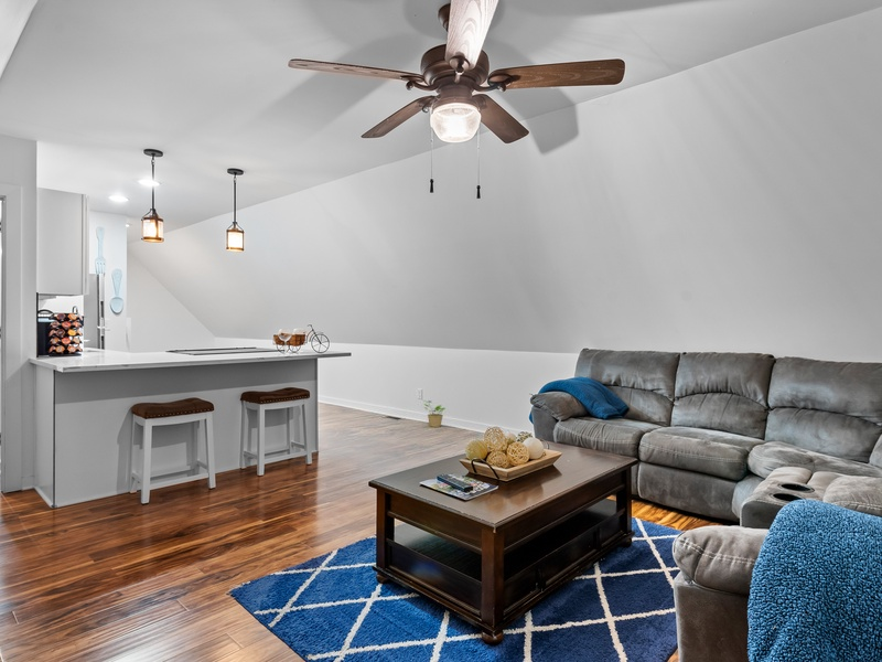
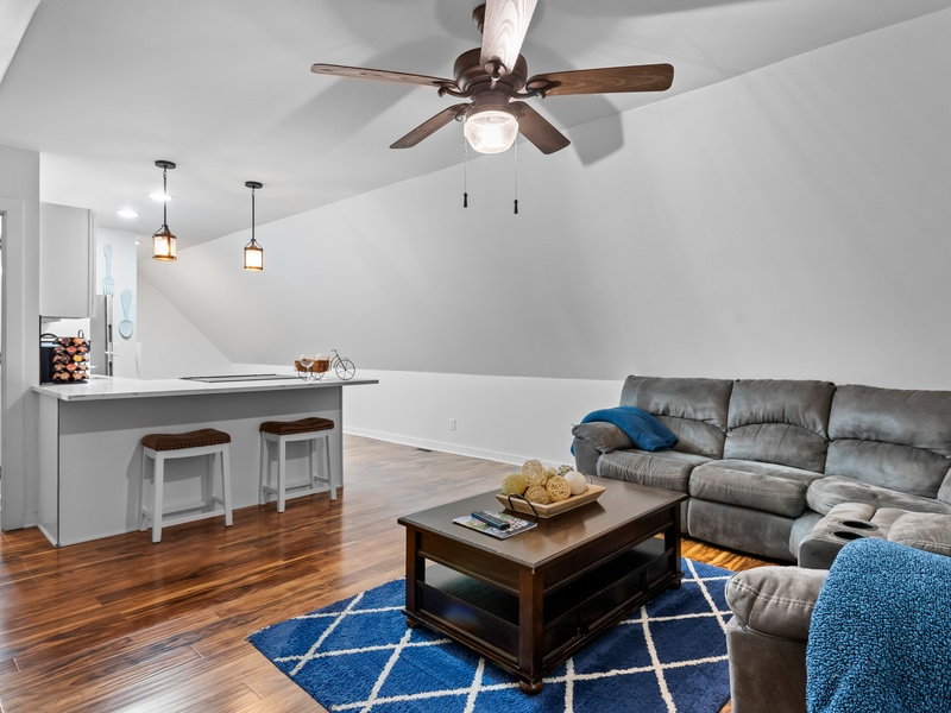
- potted plant (434, 414)
